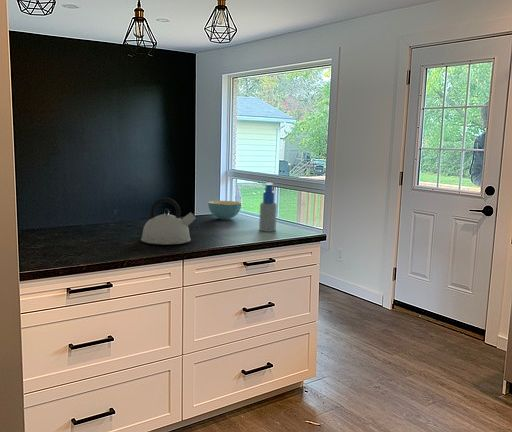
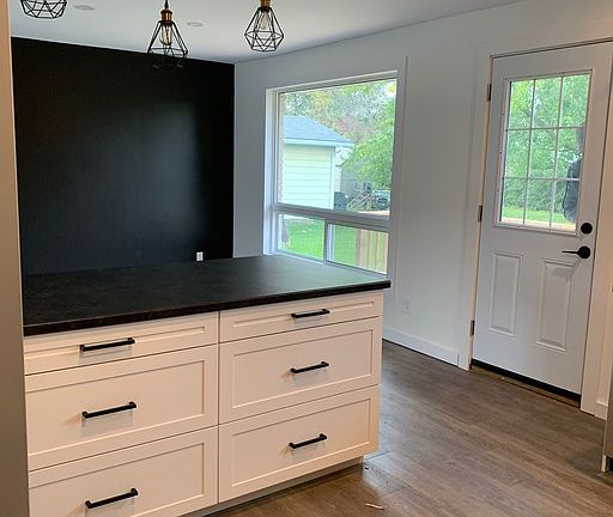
- cereal bowl (224, 210)
- kettle (168, 219)
- spray bottle (268, 206)
